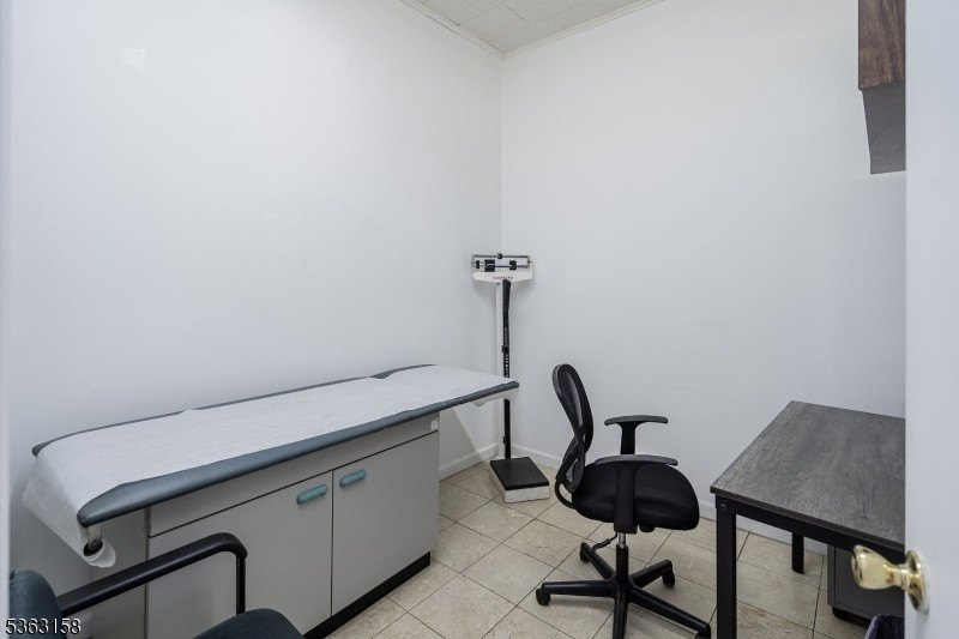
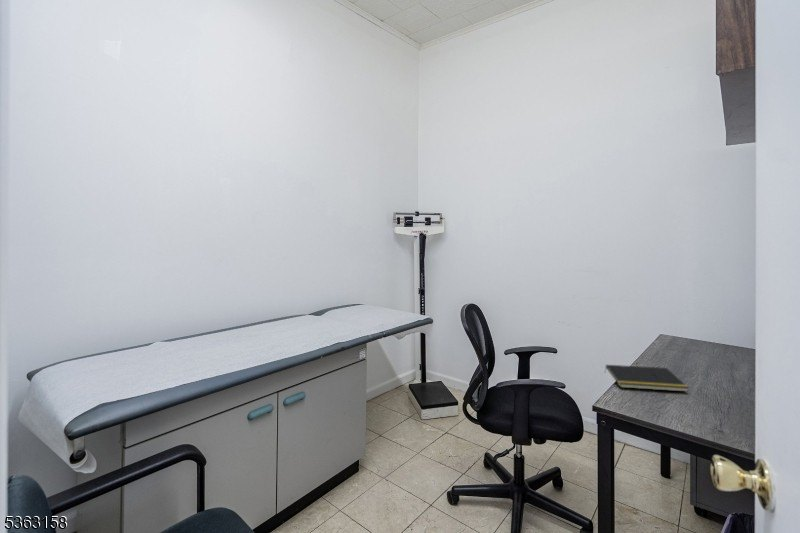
+ notepad (644, 377)
